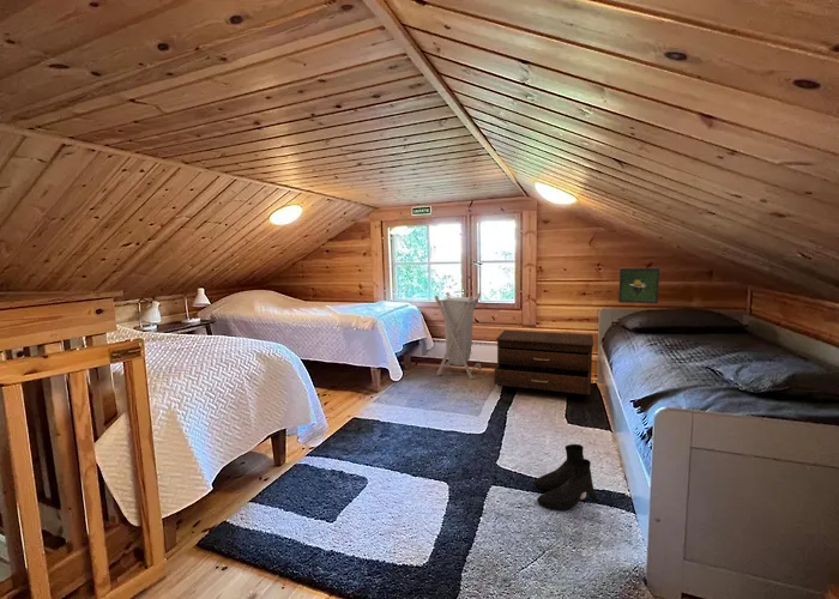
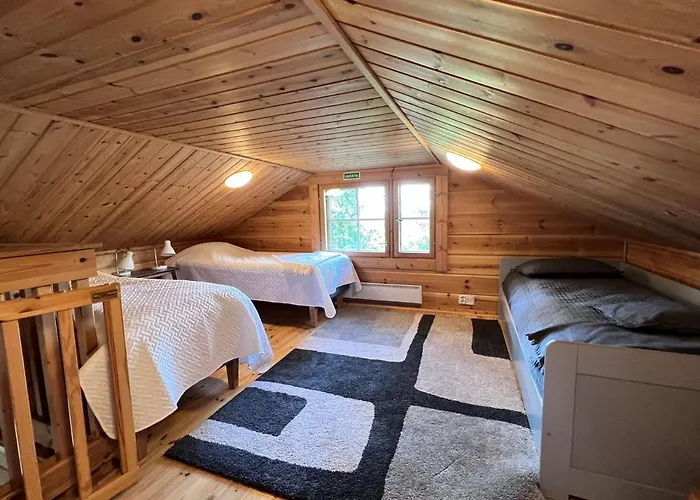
- drawer (543, 363)
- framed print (638, 285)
- boots (563, 473)
- laundry hamper (458, 333)
